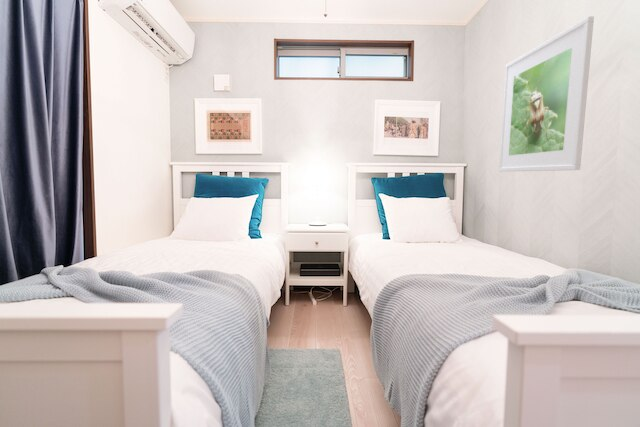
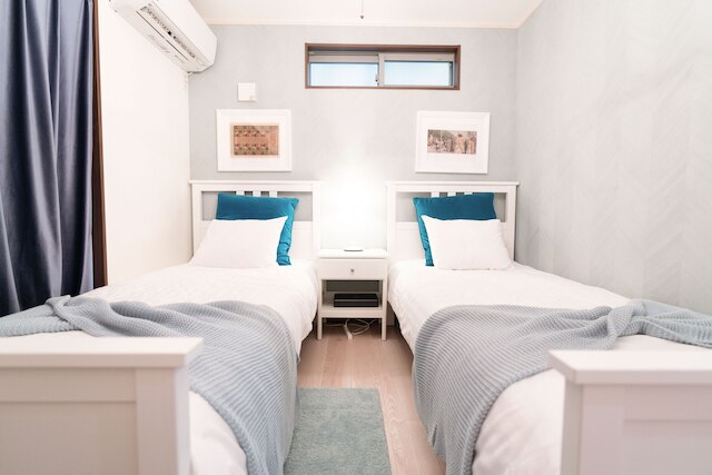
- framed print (536, 109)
